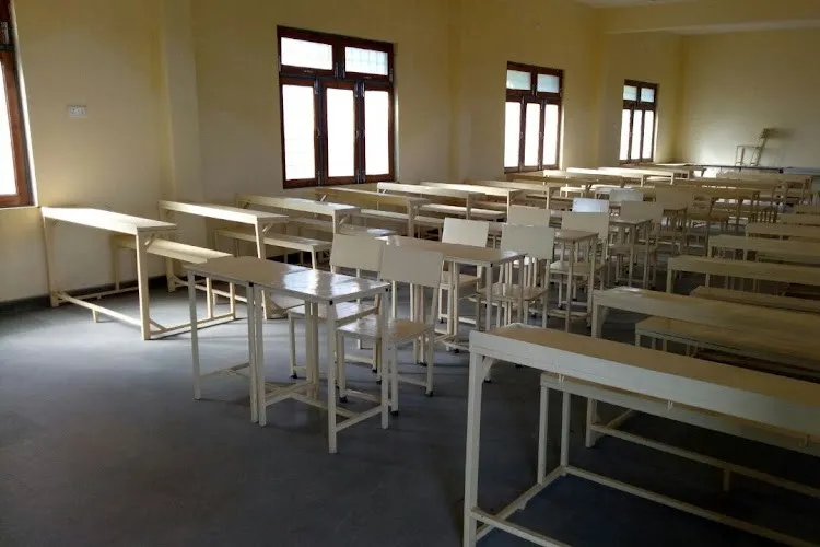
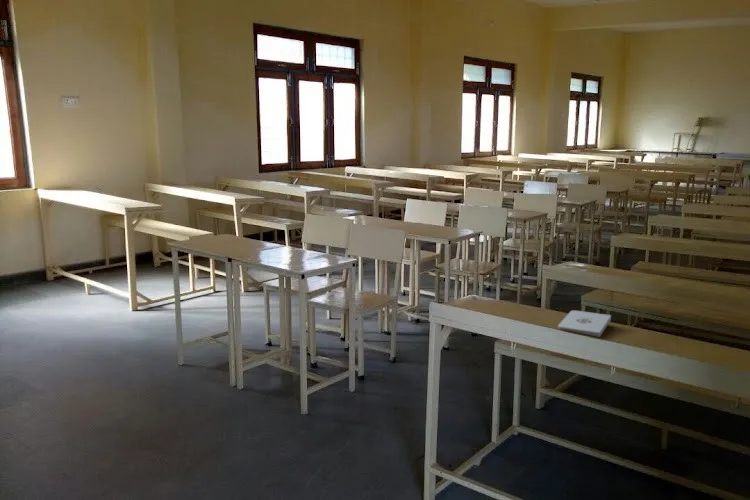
+ notepad (584, 323)
